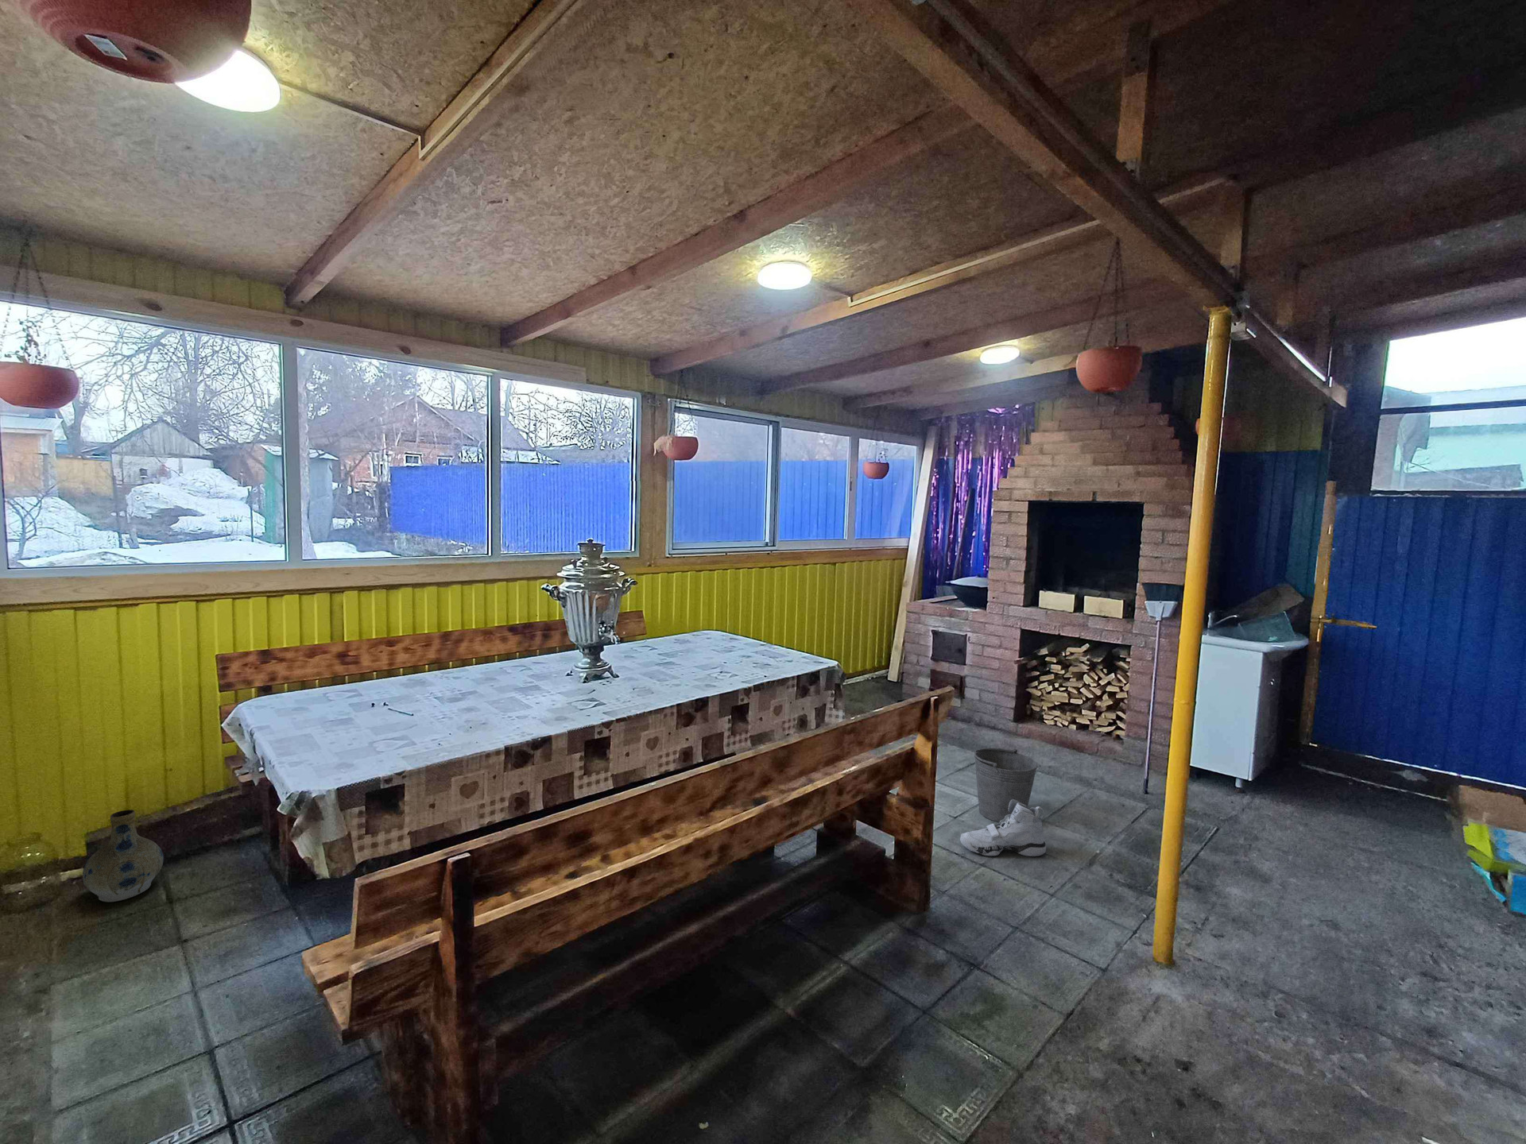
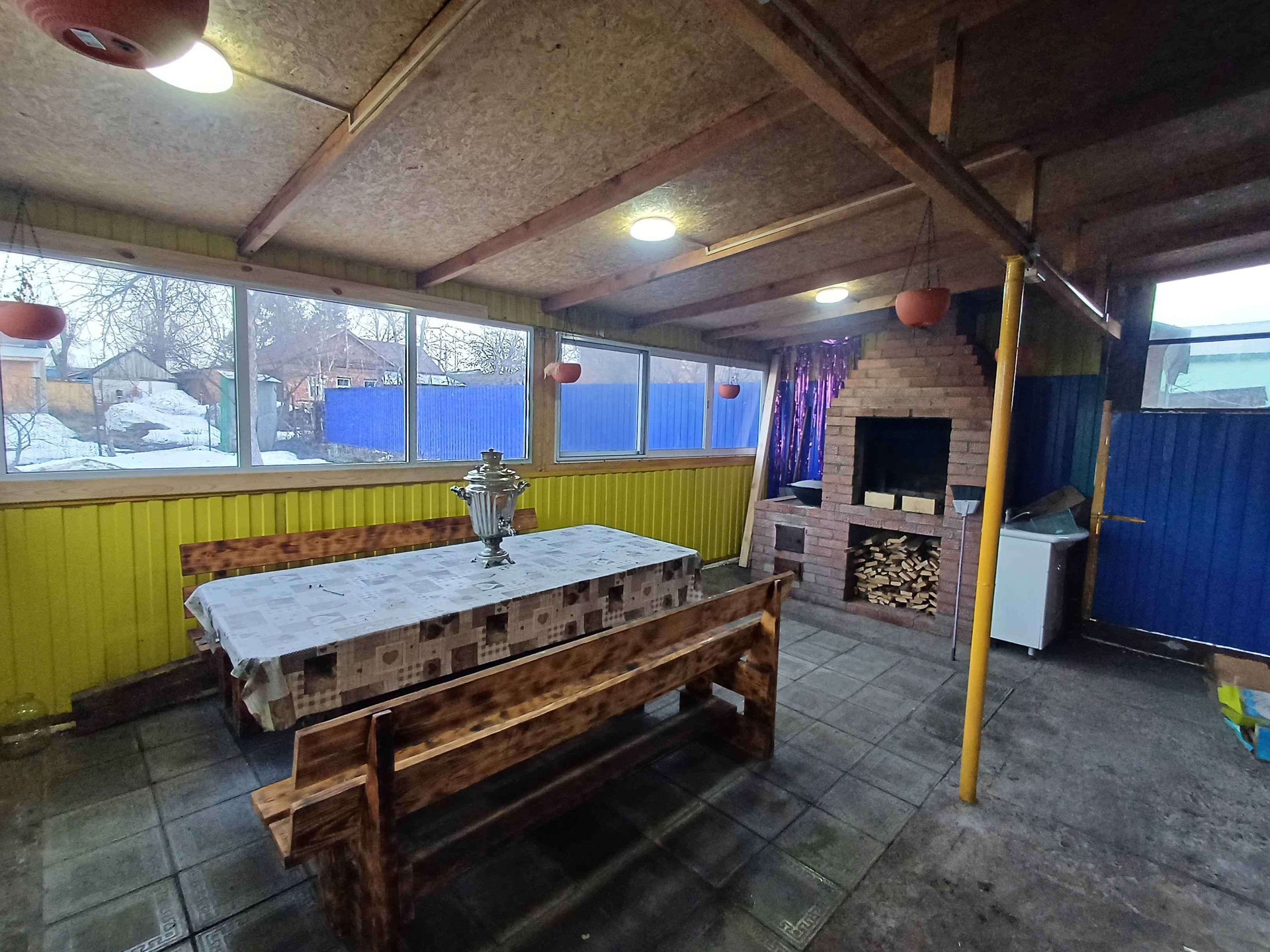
- ceramic jug (124, 852)
- sneaker (1003, 827)
- bucket (1002, 785)
